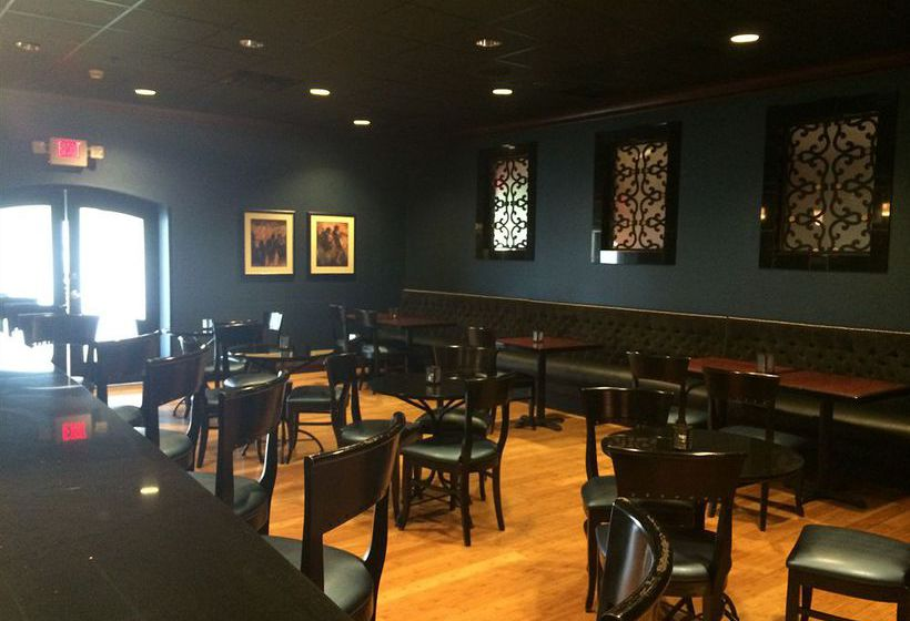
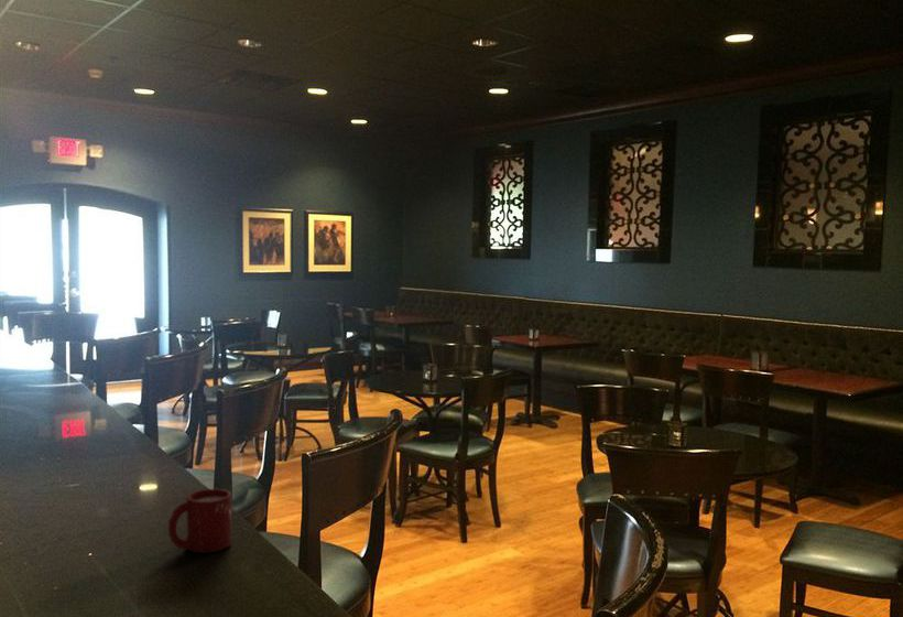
+ cup (199, 521)
